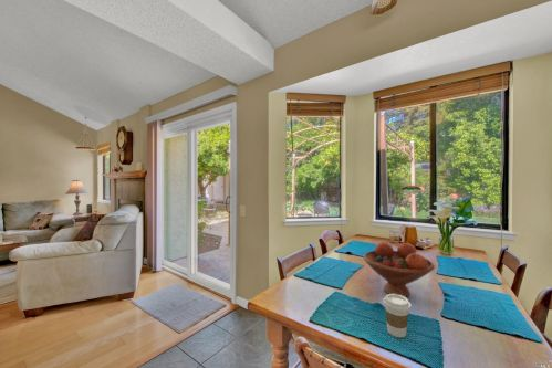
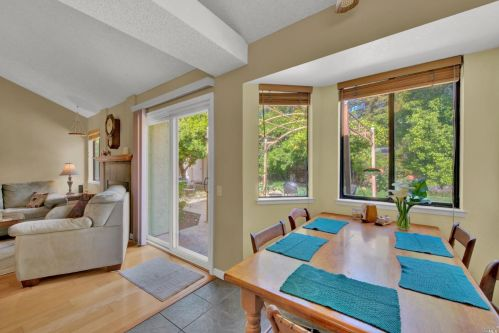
- coffee cup (396, 315)
- fruit bowl (396, 269)
